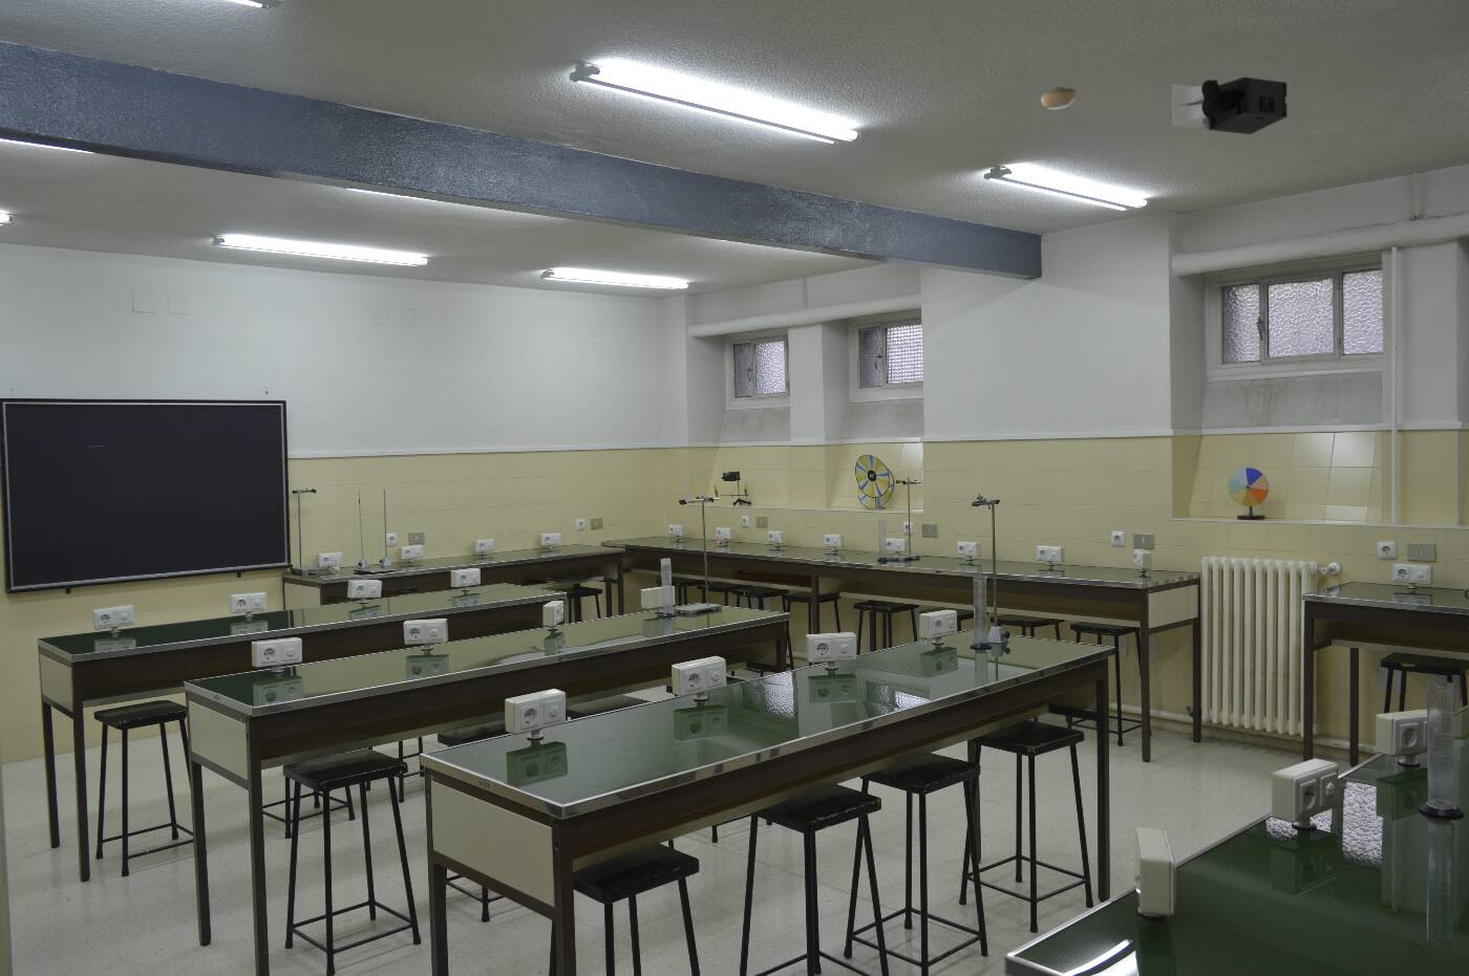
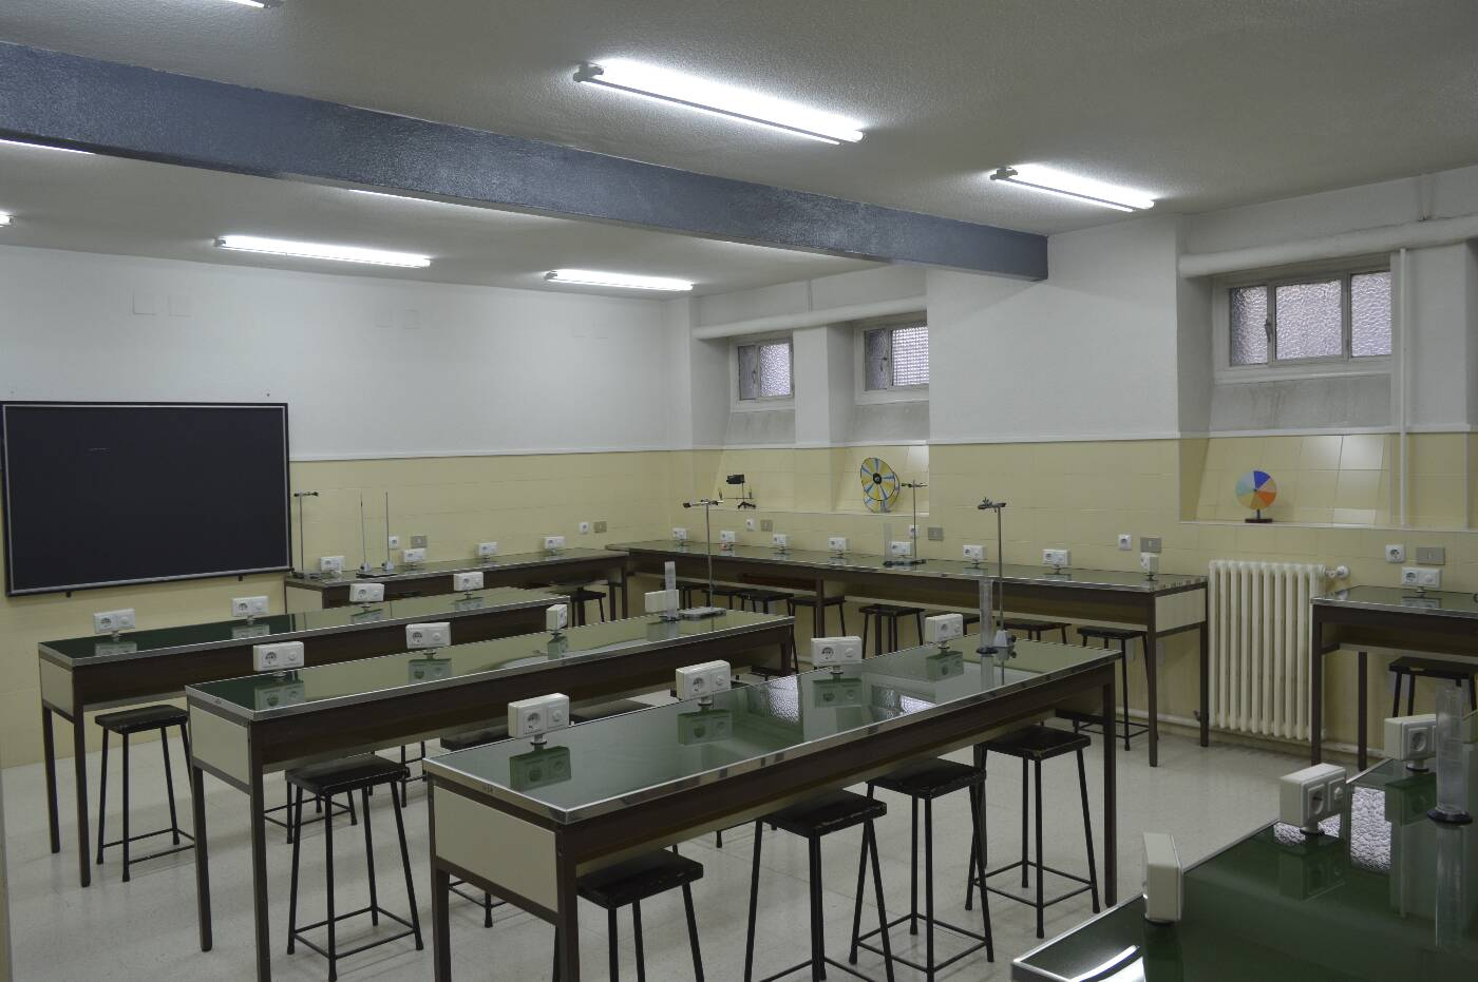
- projector (1229, 105)
- smoke detector (1058, 98)
